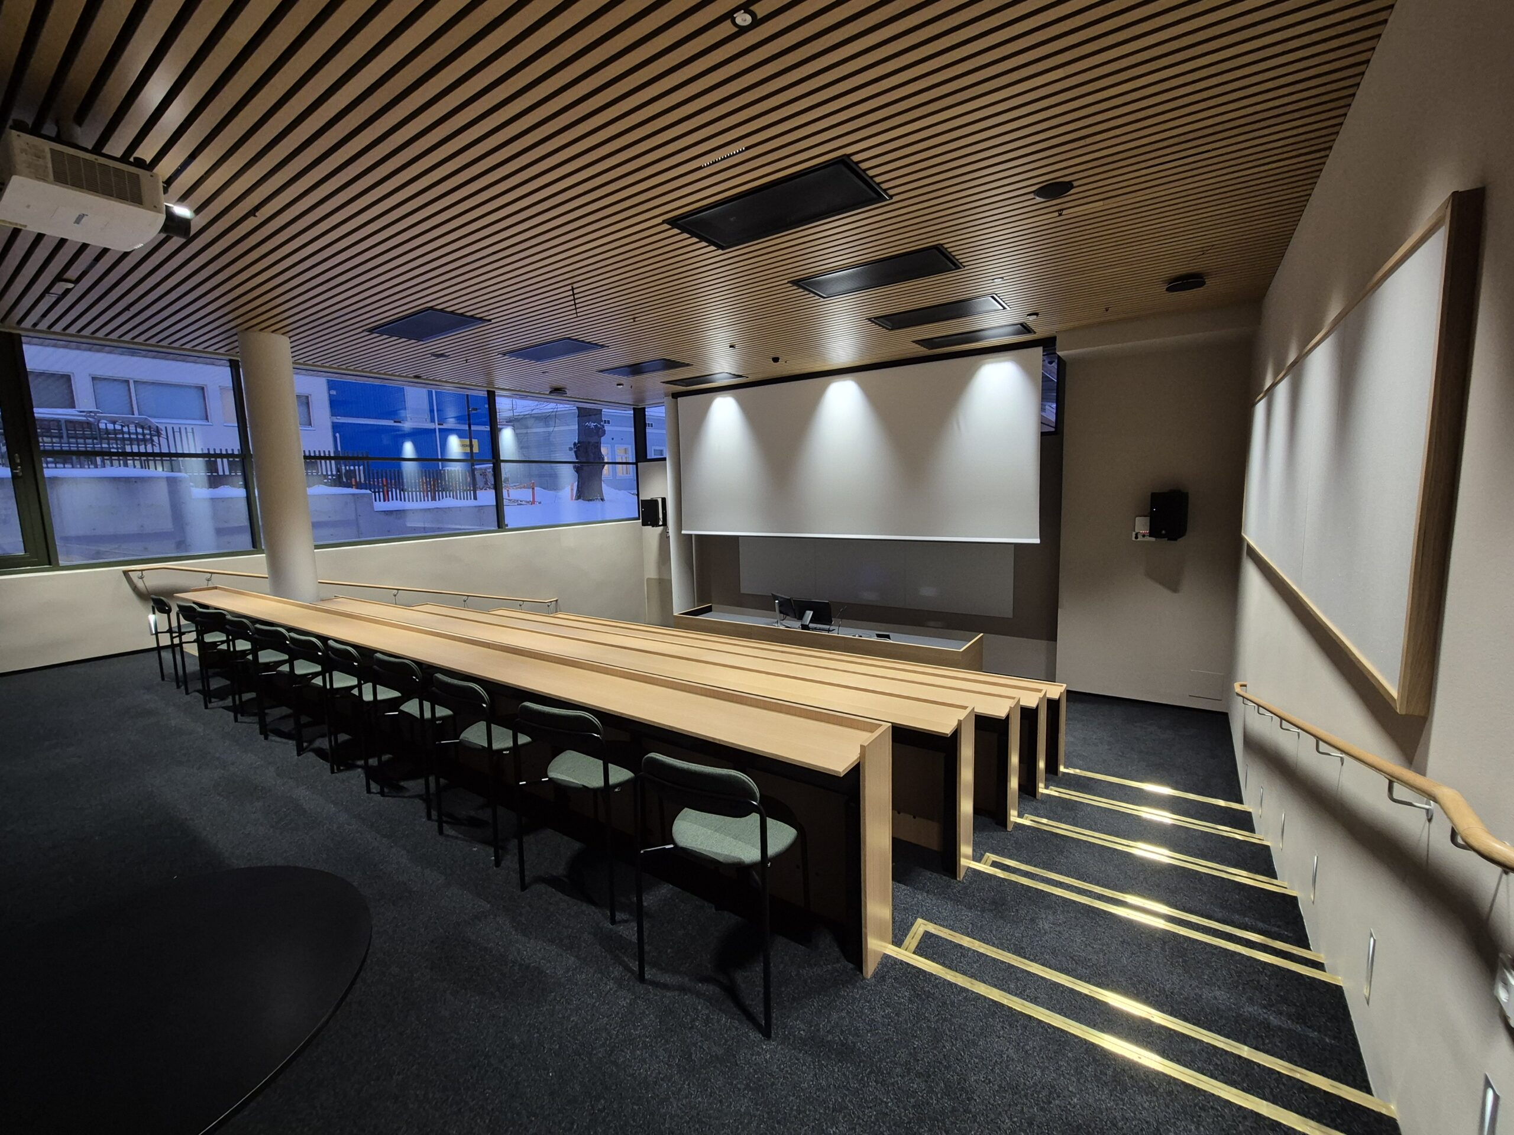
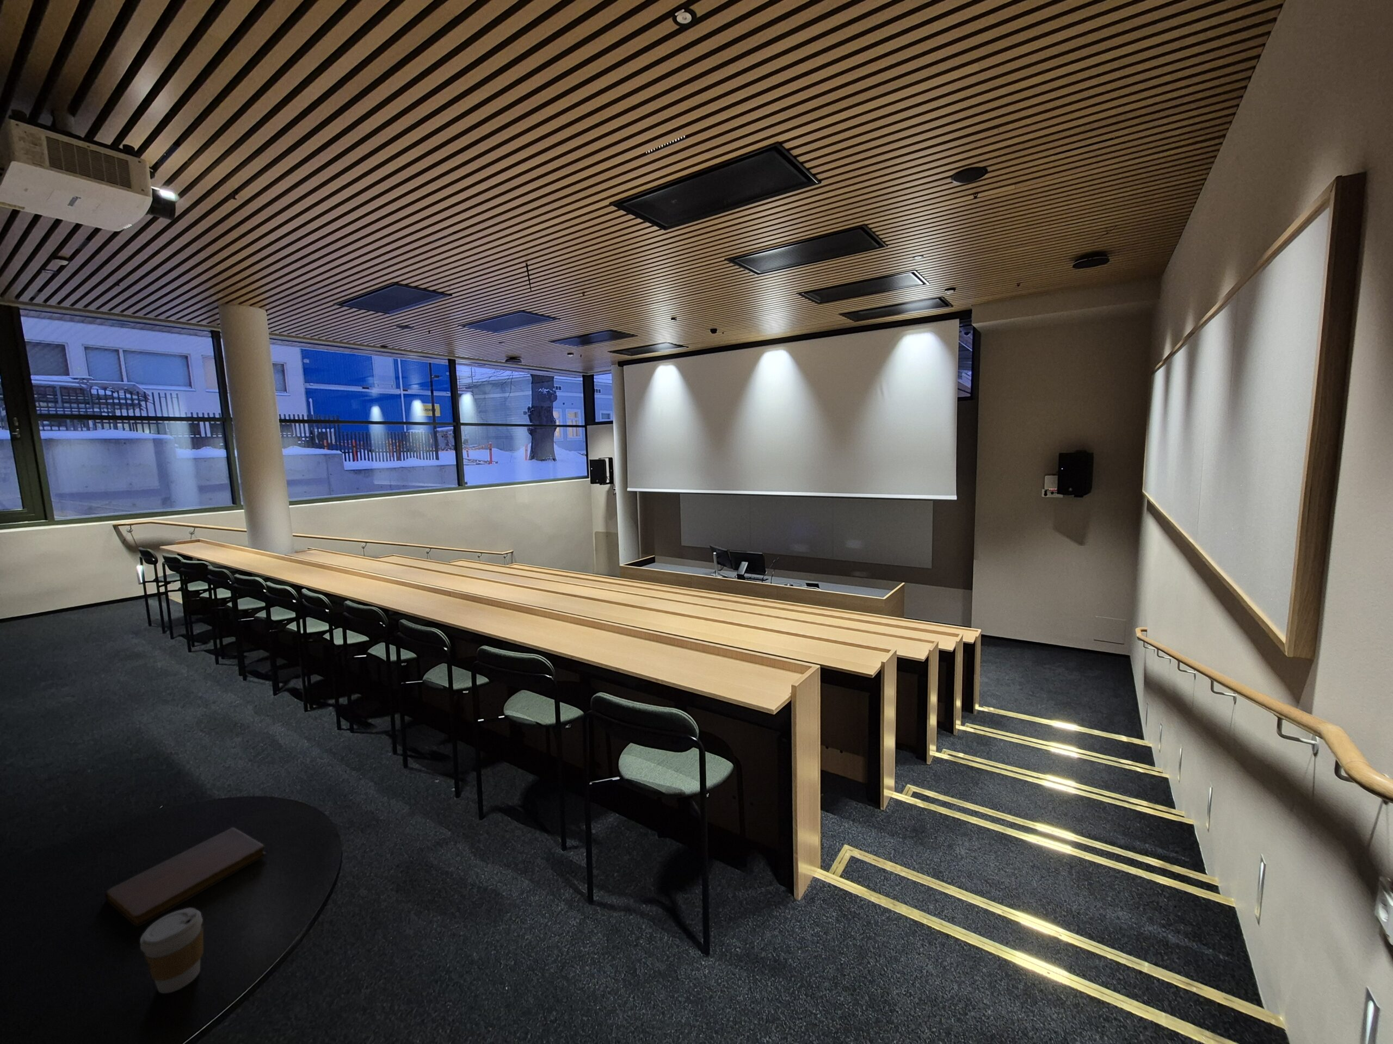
+ coffee cup (174, 951)
+ notebook (190, 871)
